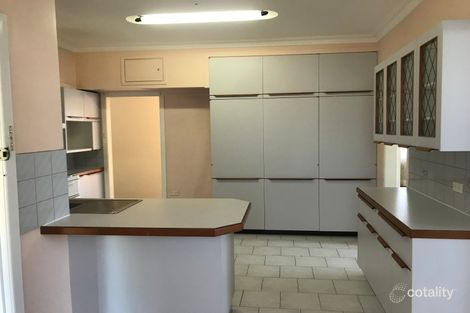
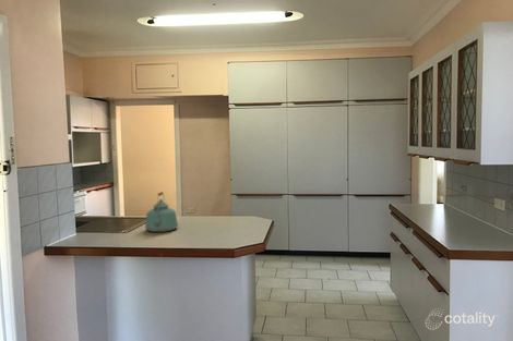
+ kettle (159, 211)
